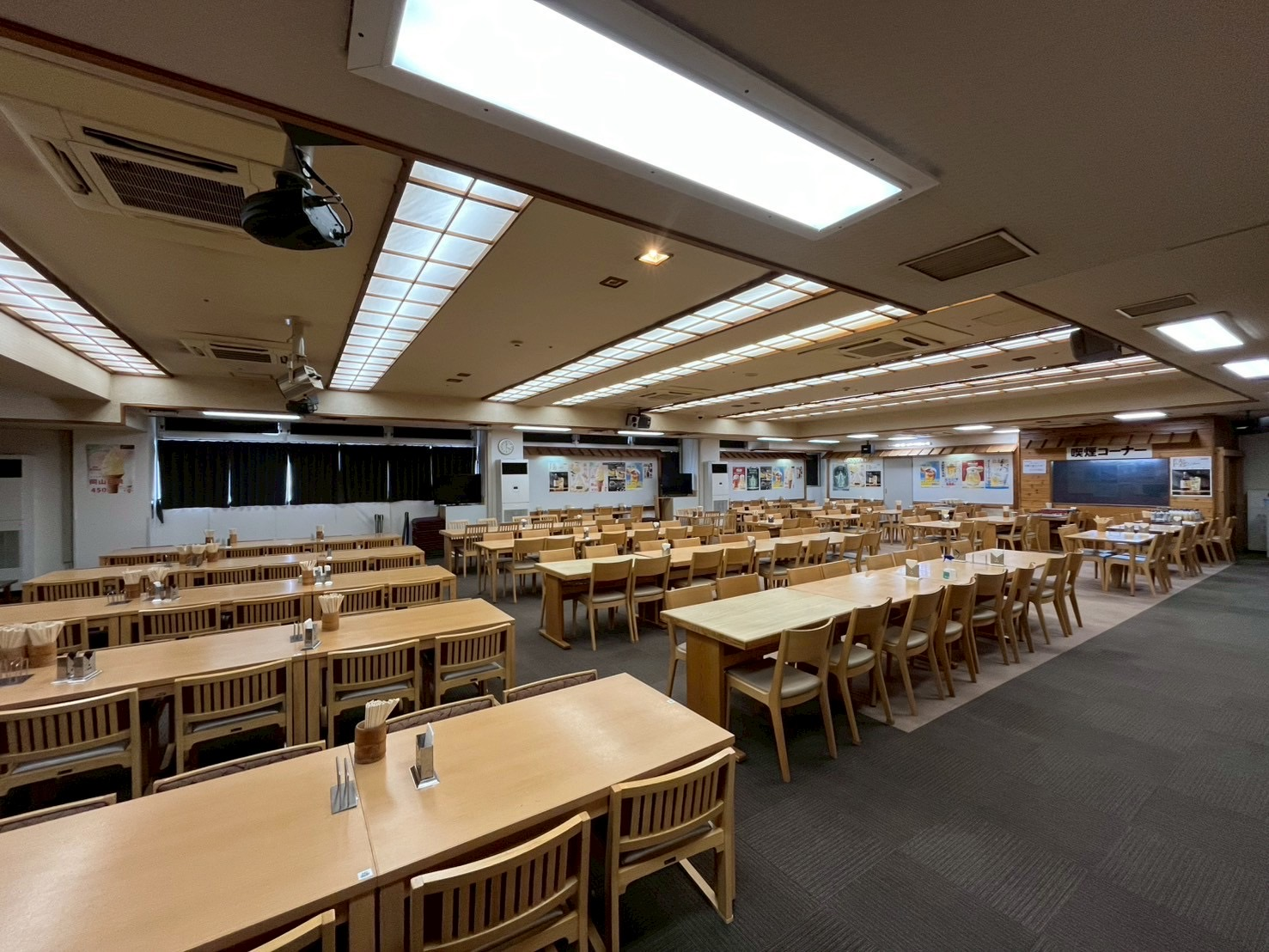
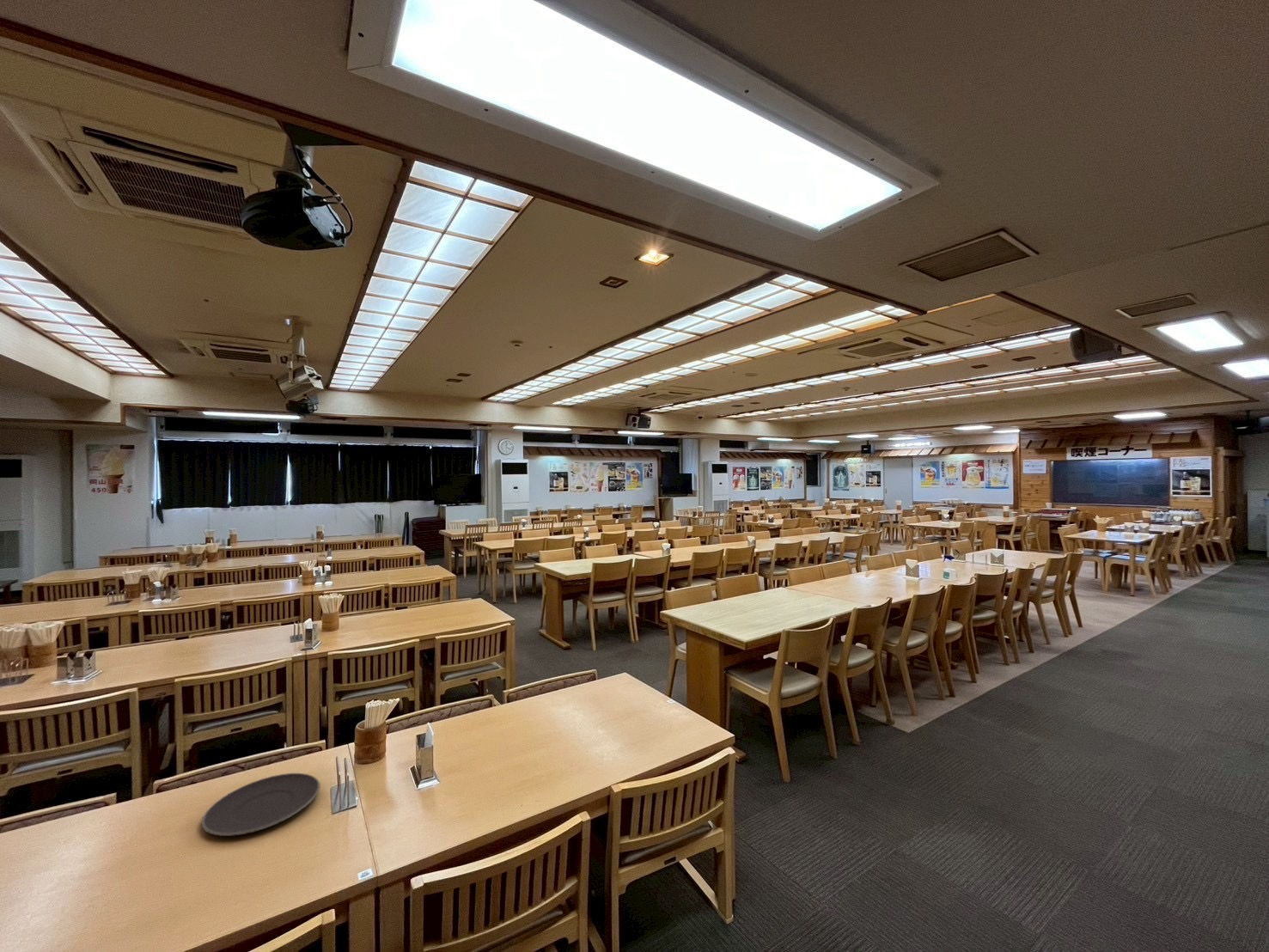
+ plate (264, 804)
